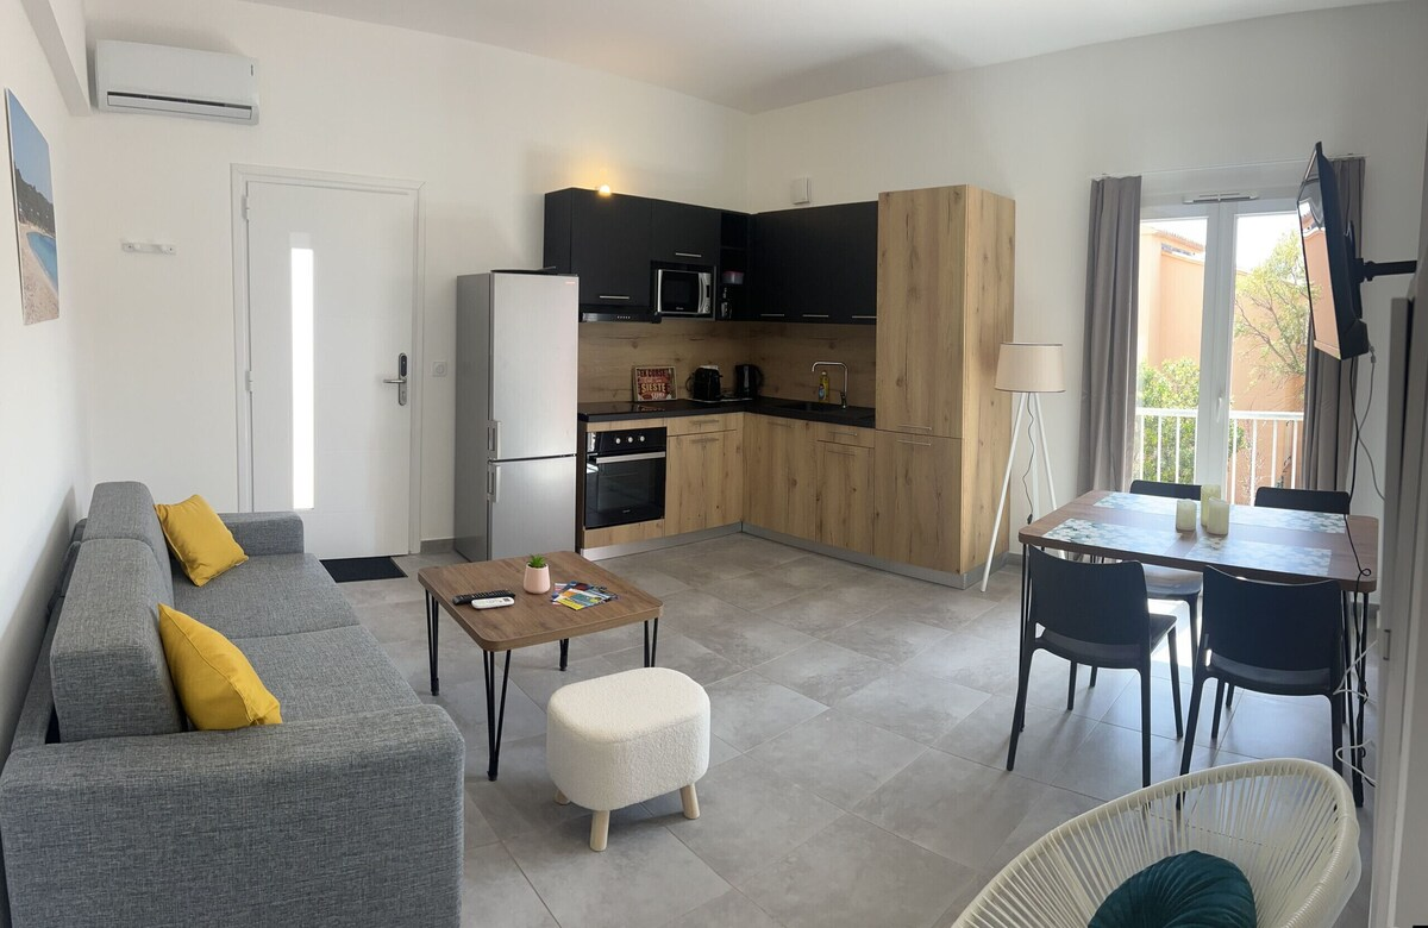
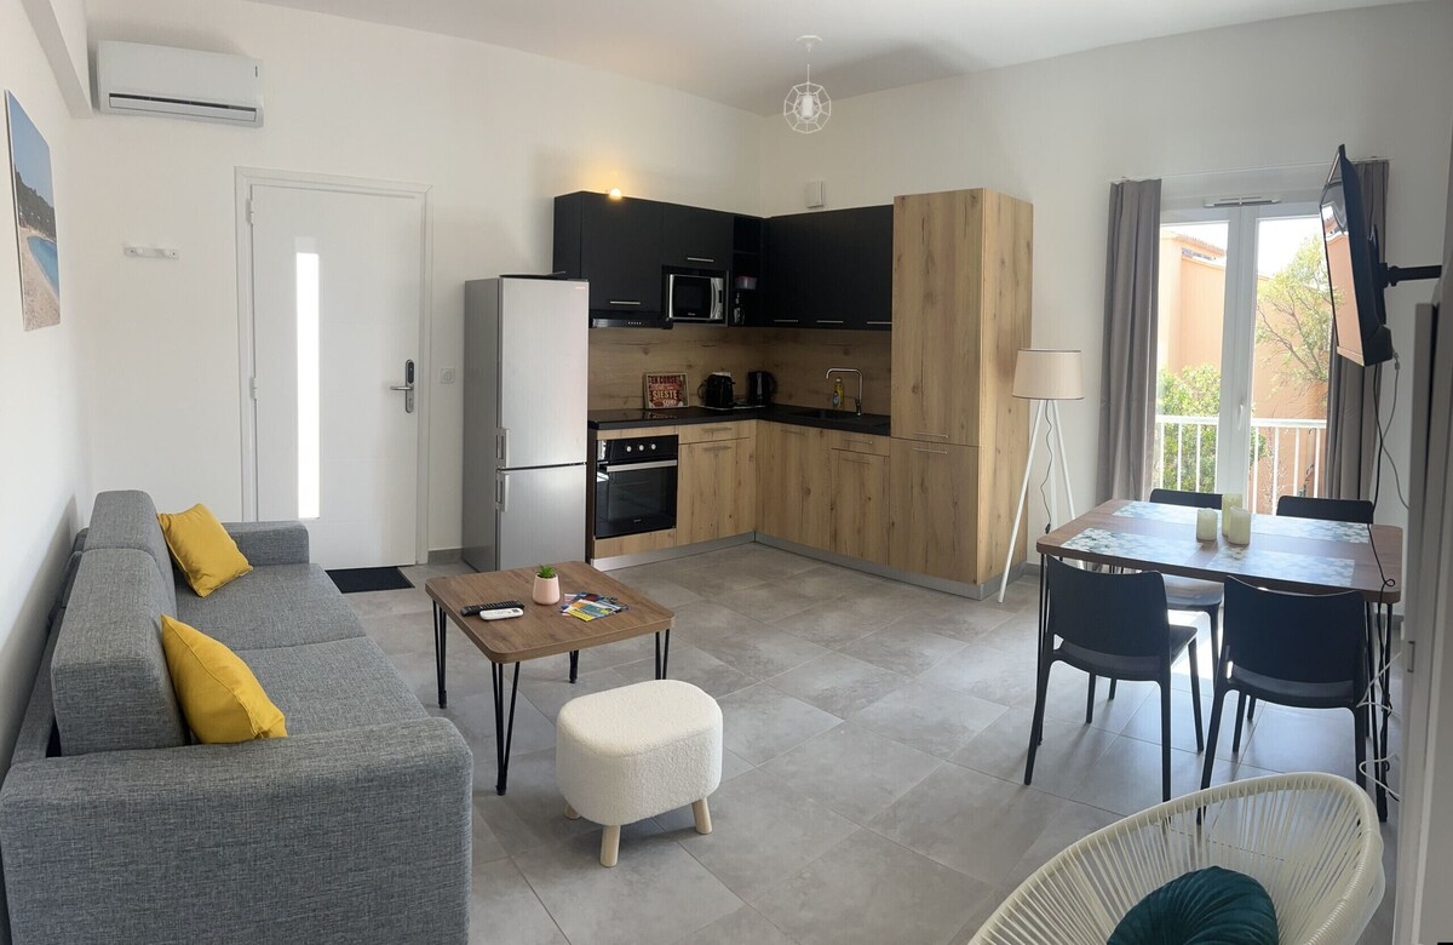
+ pendant light (808, 86)
